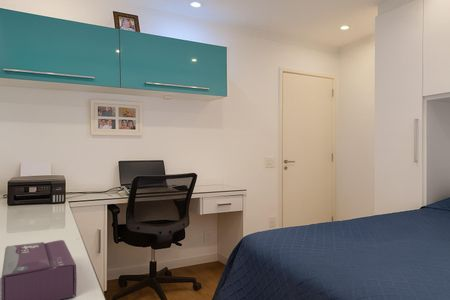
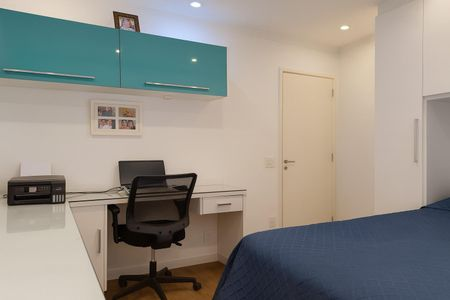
- tissue box (38, 269)
